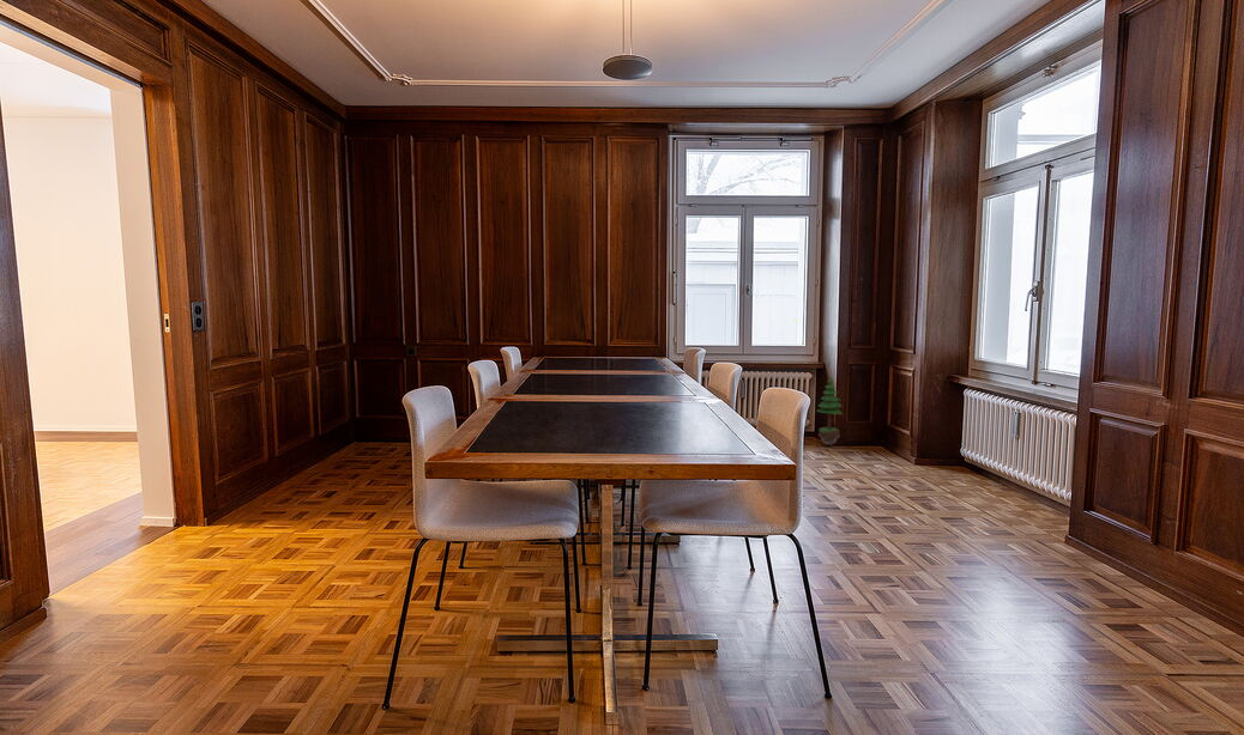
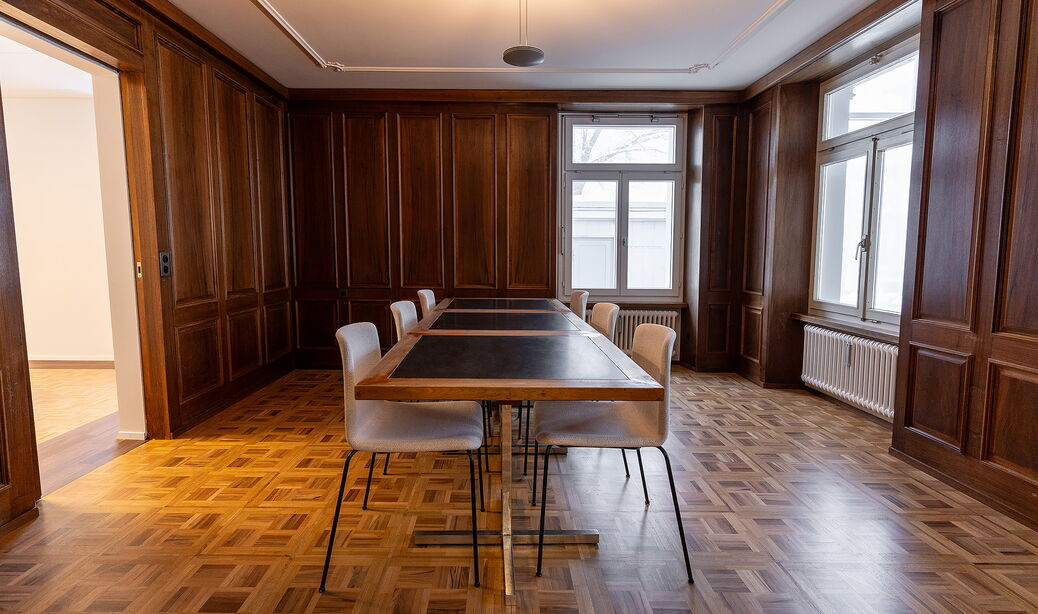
- potted tree (829, 411)
